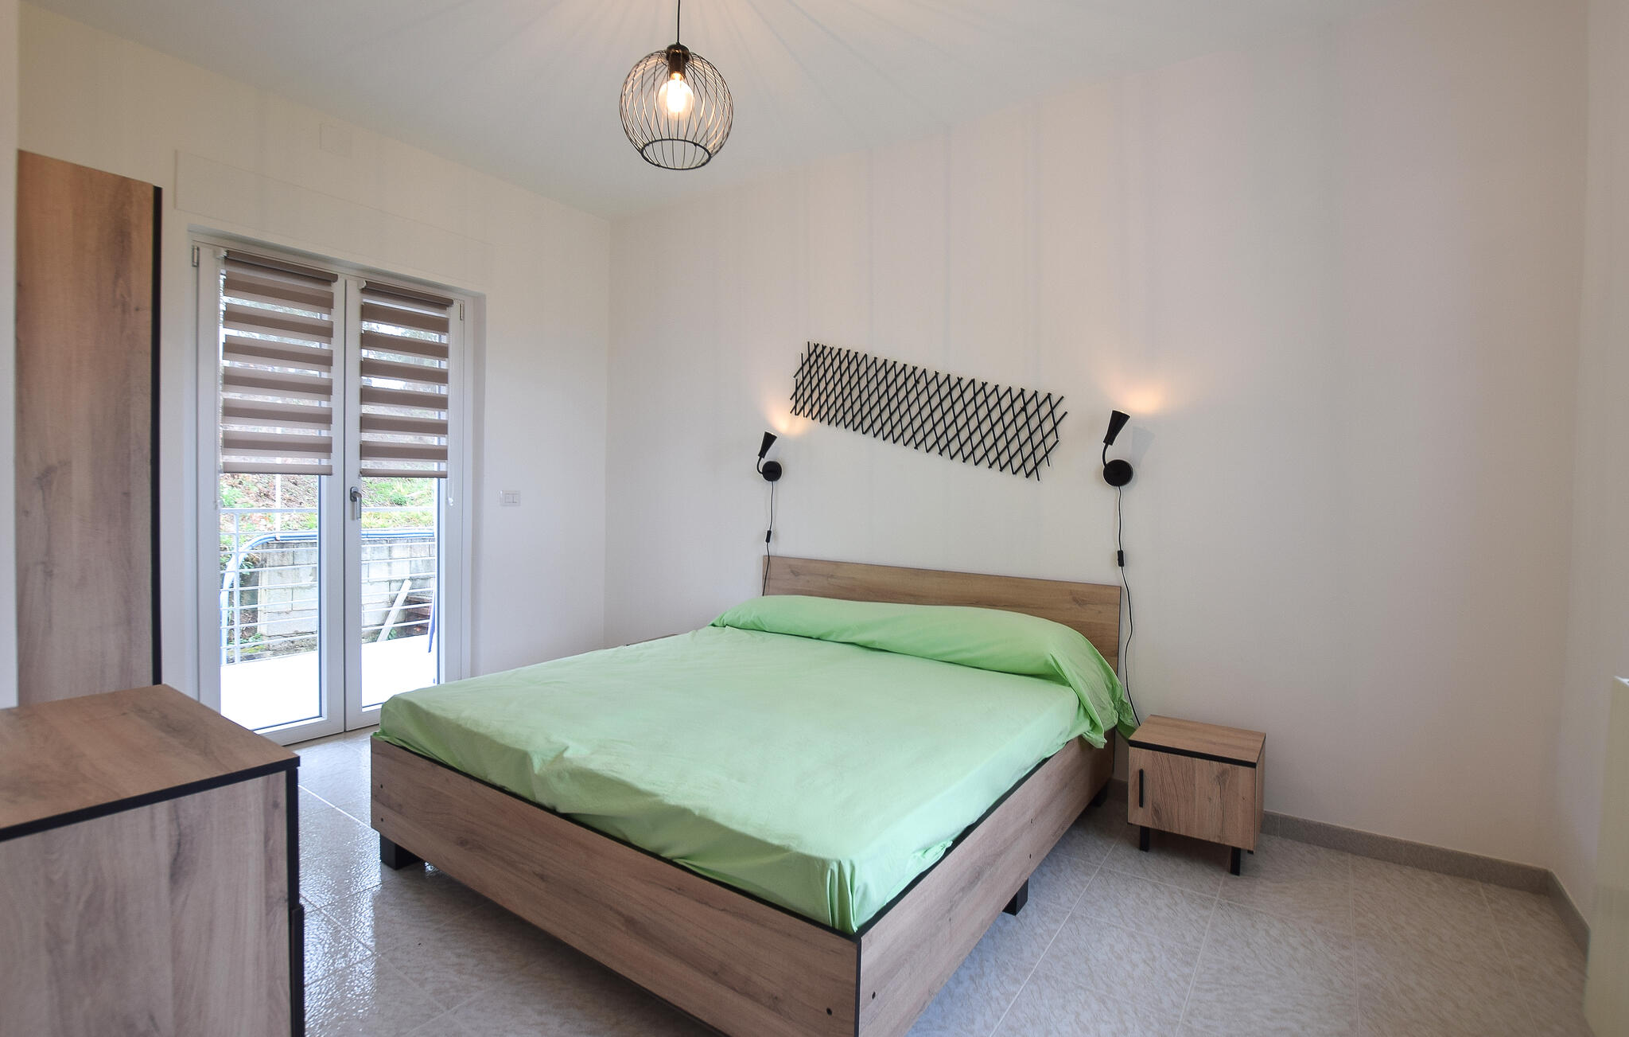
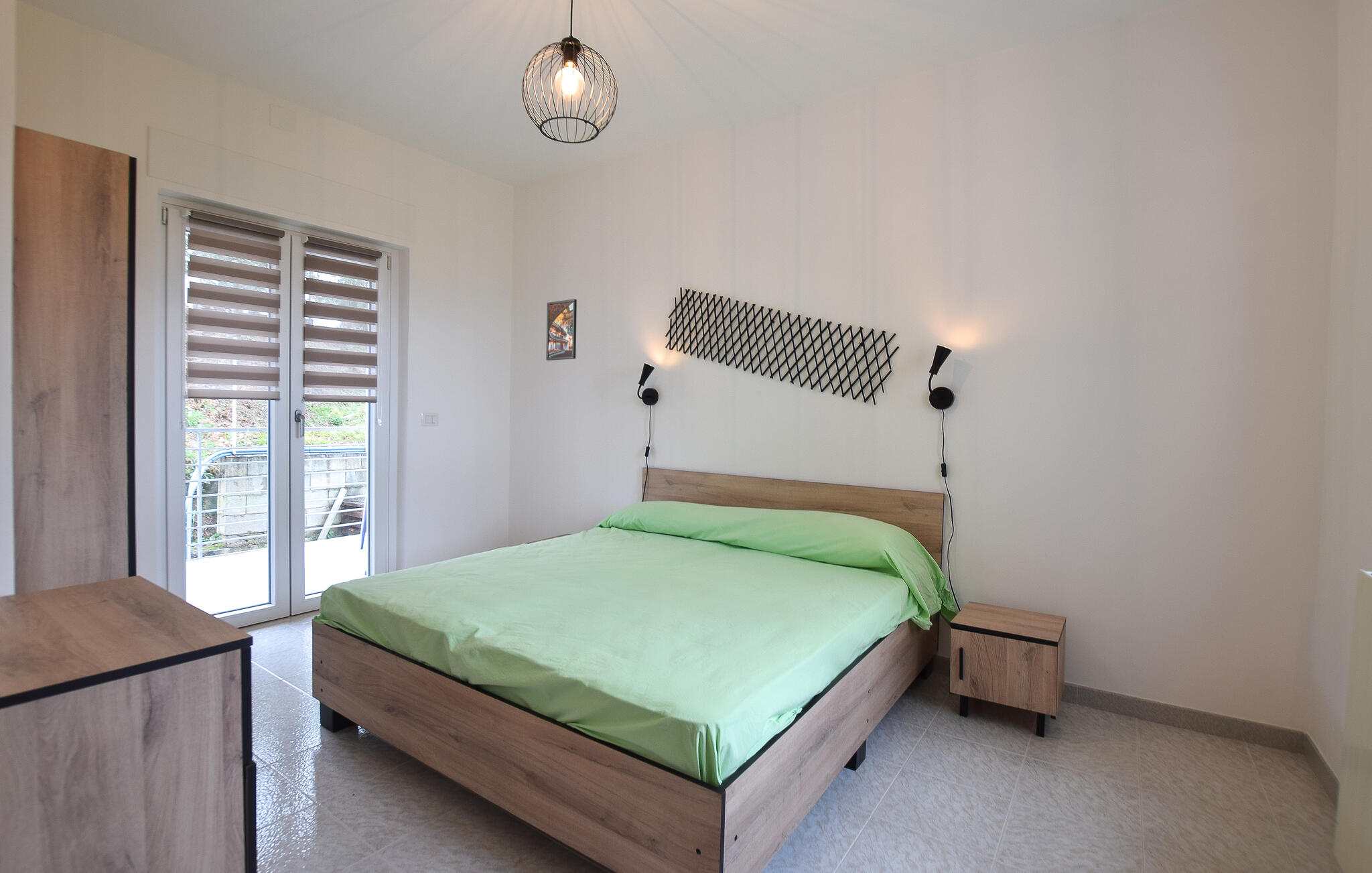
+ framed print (561, 330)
